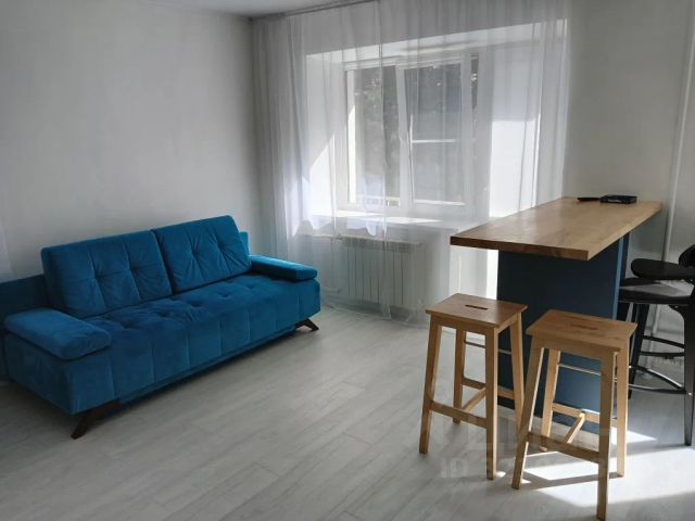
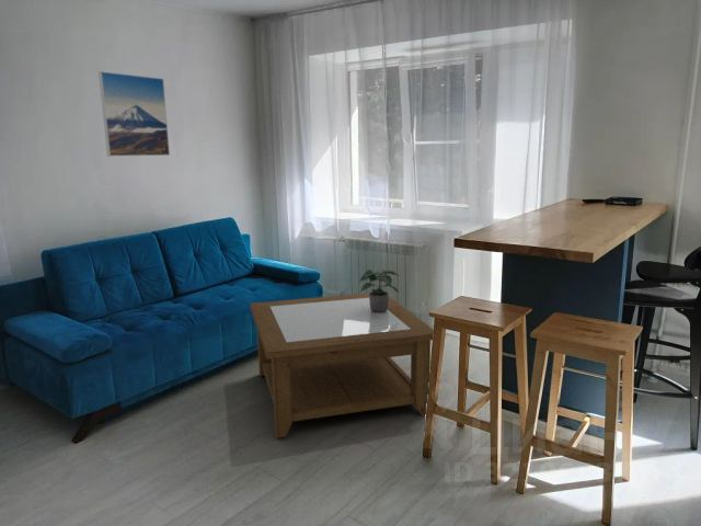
+ coffee table (335, 355)
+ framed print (136, 116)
+ potted plant (379, 289)
